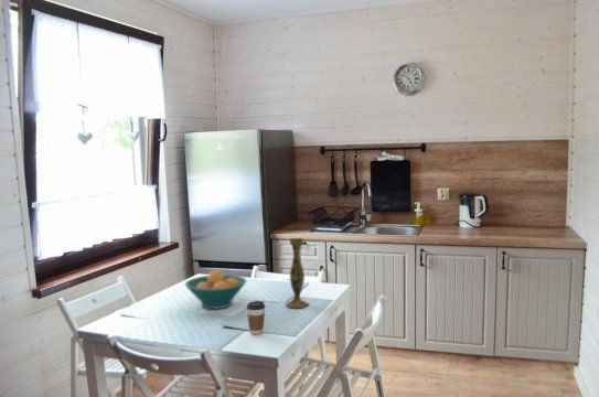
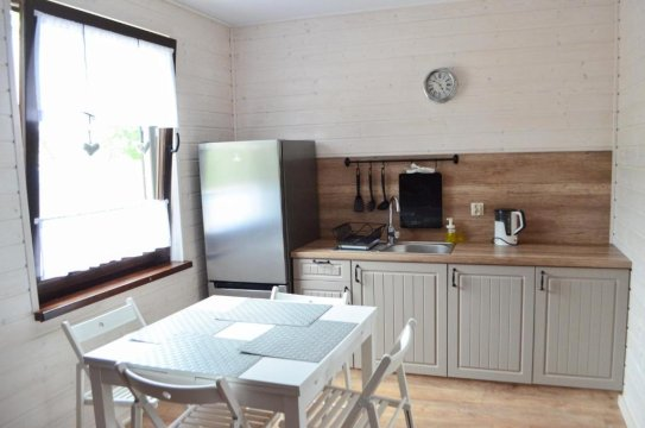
- vase (297, 271)
- fruit bowl (215, 288)
- coffee cup (256, 318)
